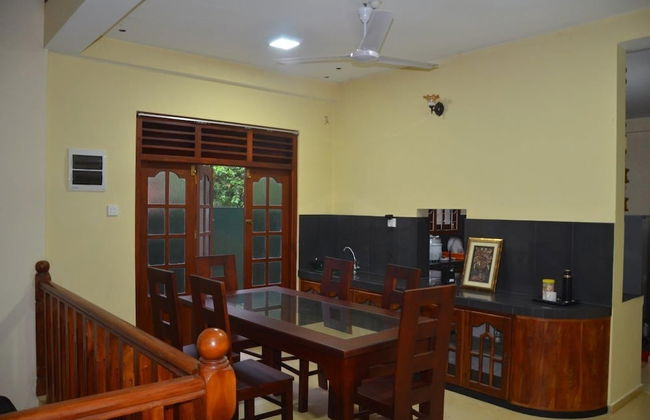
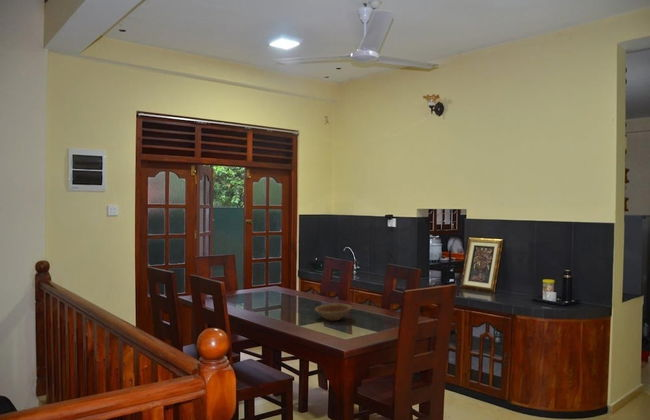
+ bowl (333, 312)
